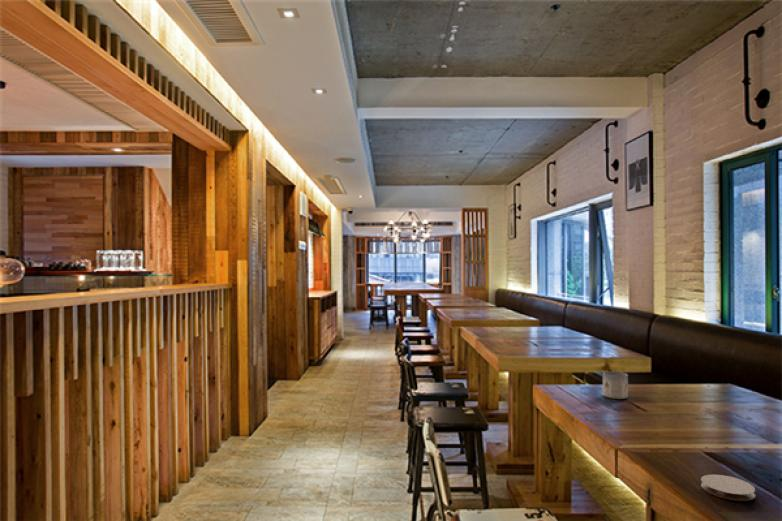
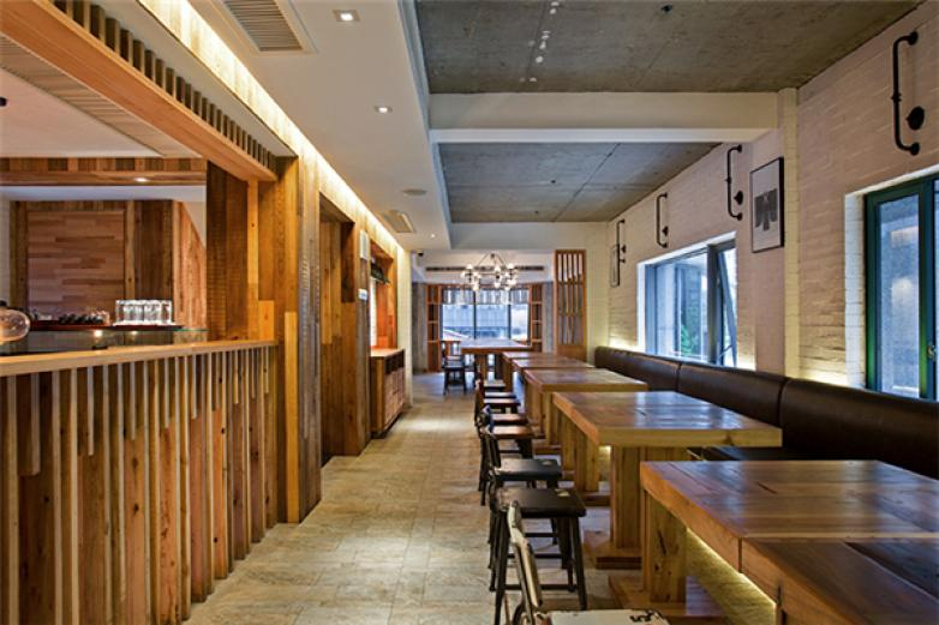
- mug (614, 383)
- coaster (727, 487)
